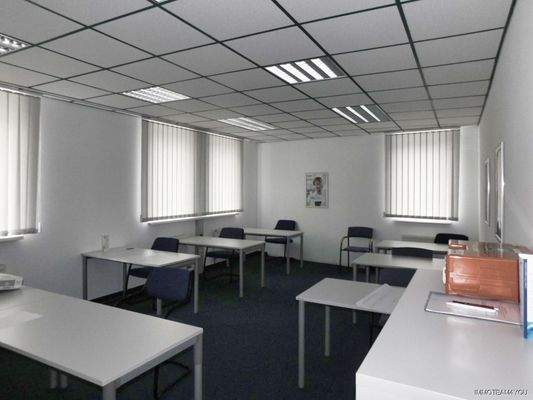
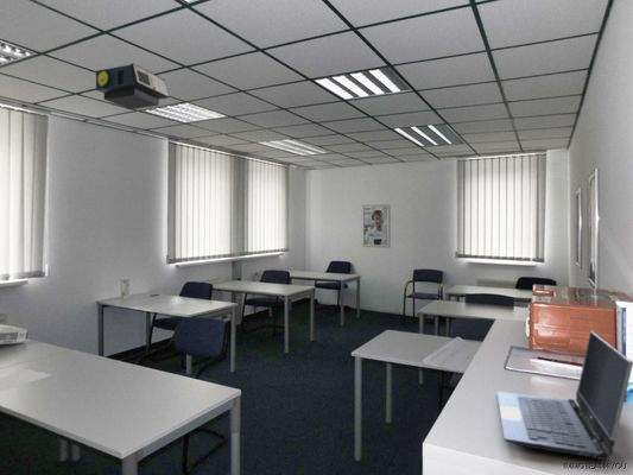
+ projector (133, 84)
+ laptop computer (552, 398)
